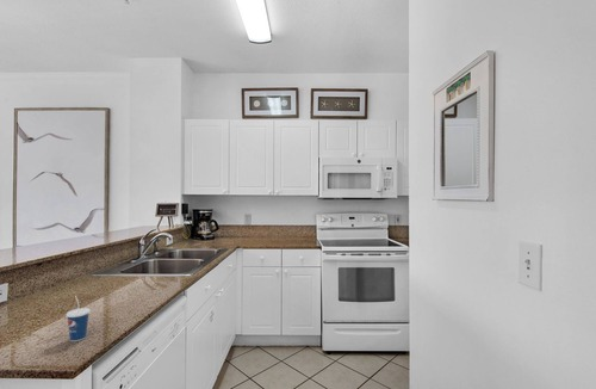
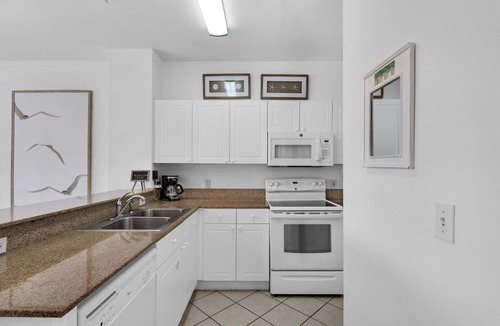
- cup (77, 317)
